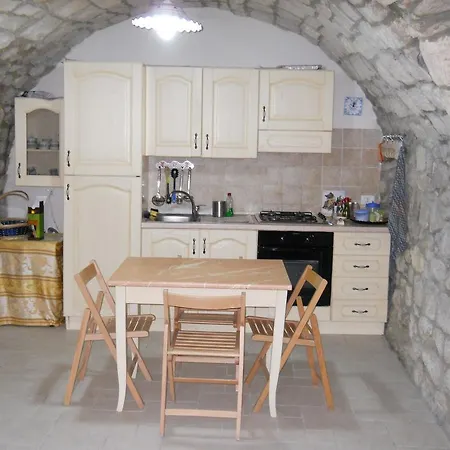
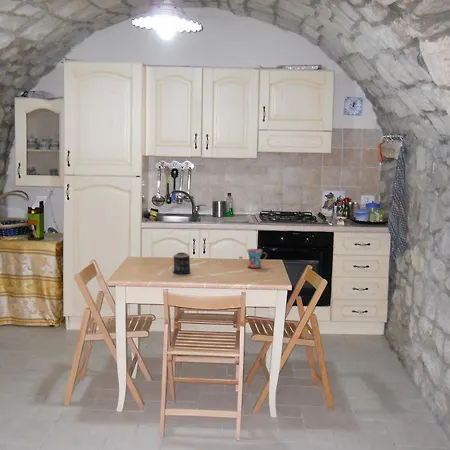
+ candle (180, 262)
+ mug (256, 258)
